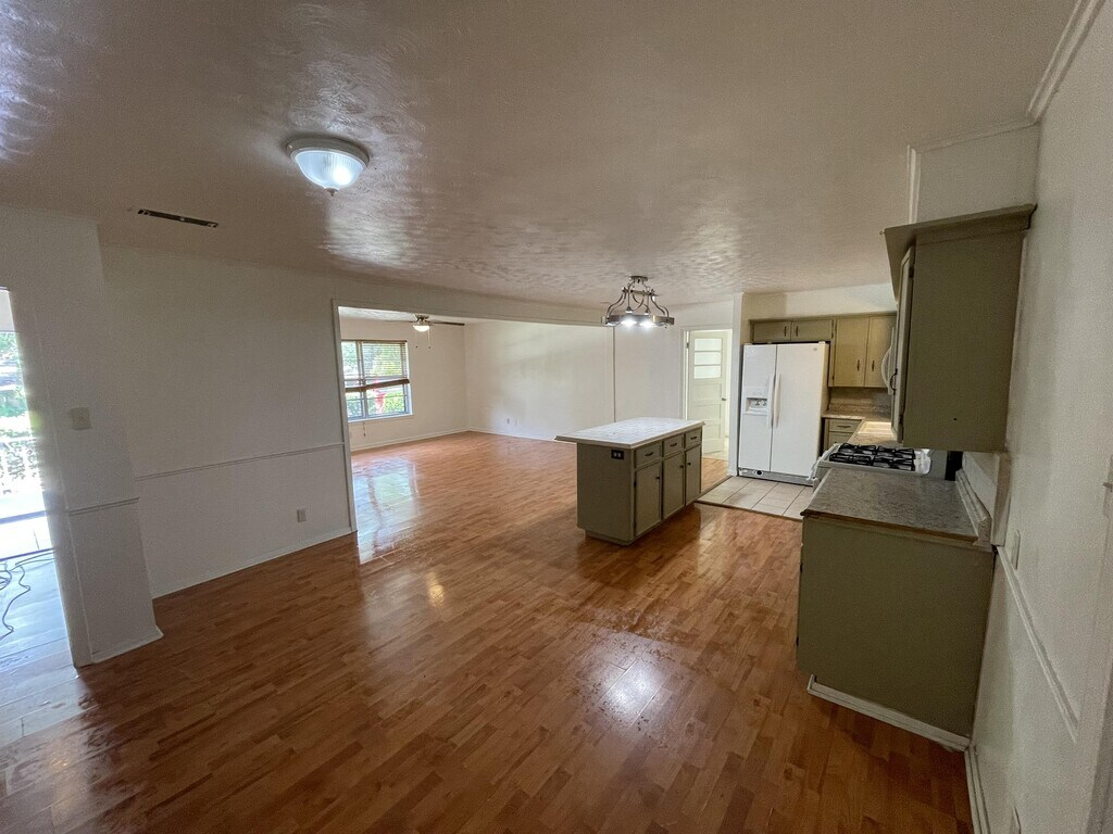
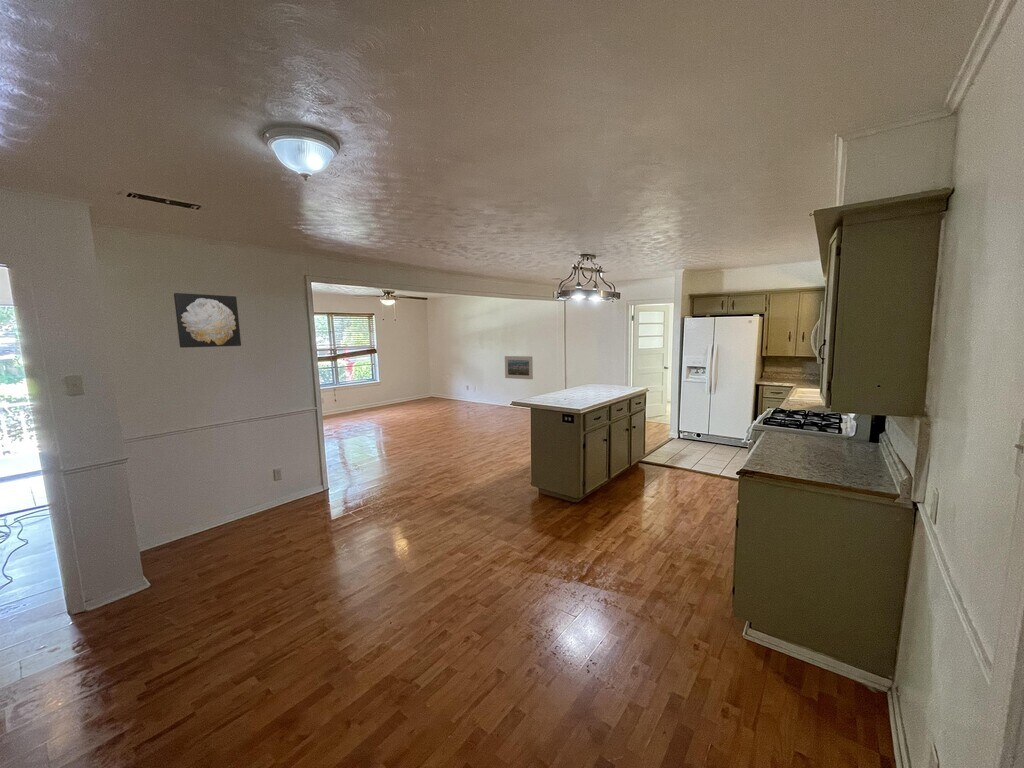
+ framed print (518, 367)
+ wall art (209, 321)
